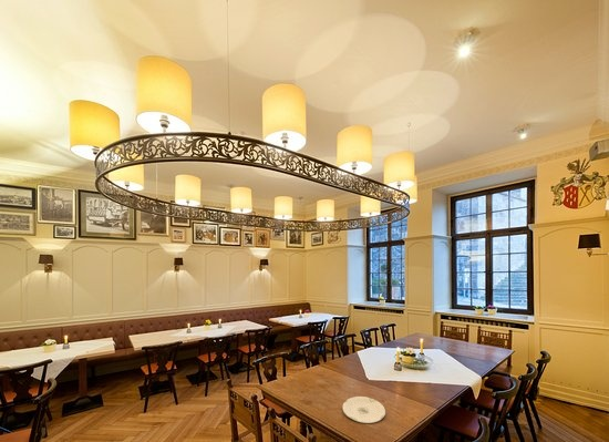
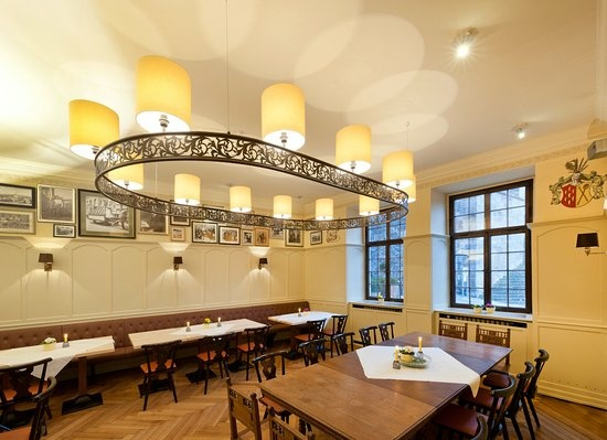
- plate (363, 410)
